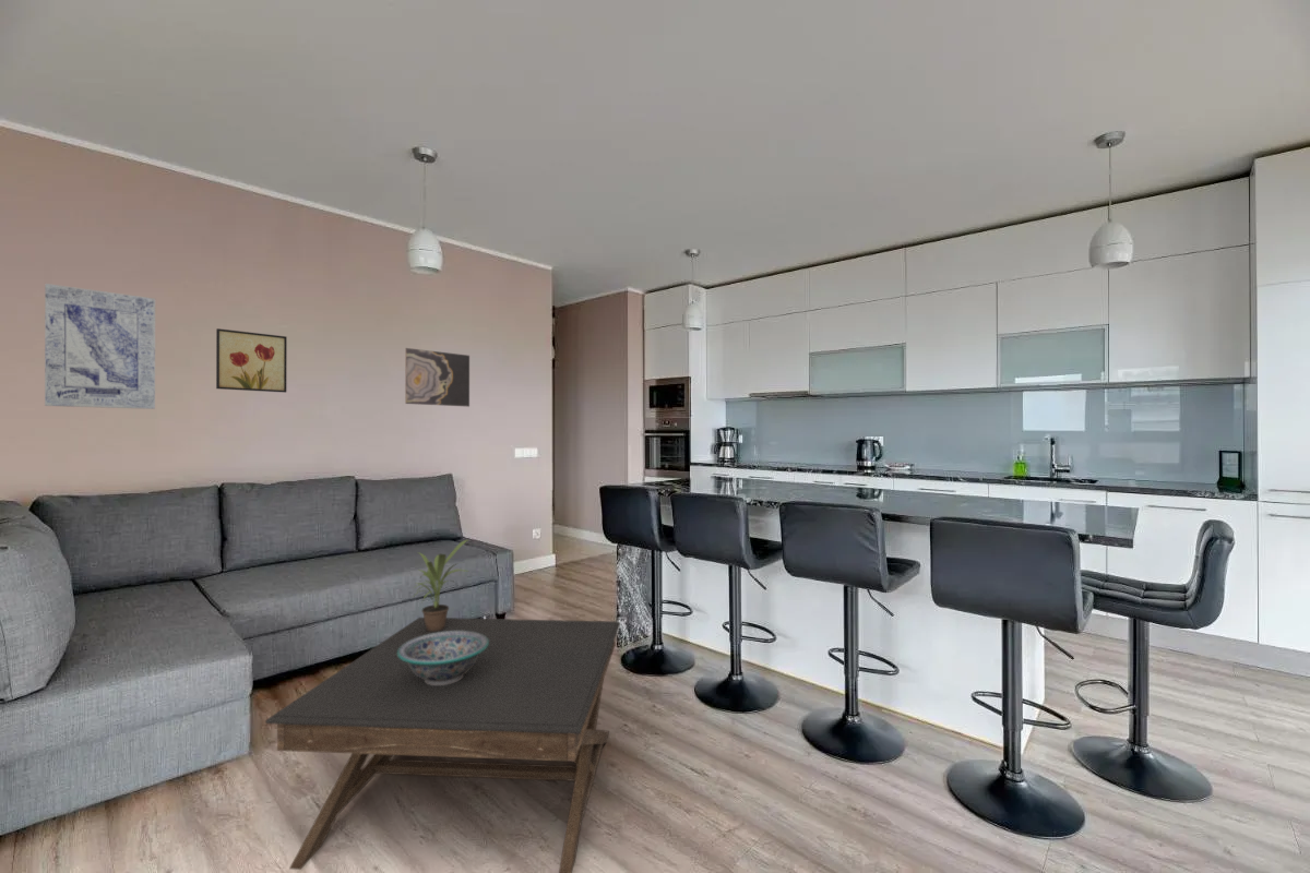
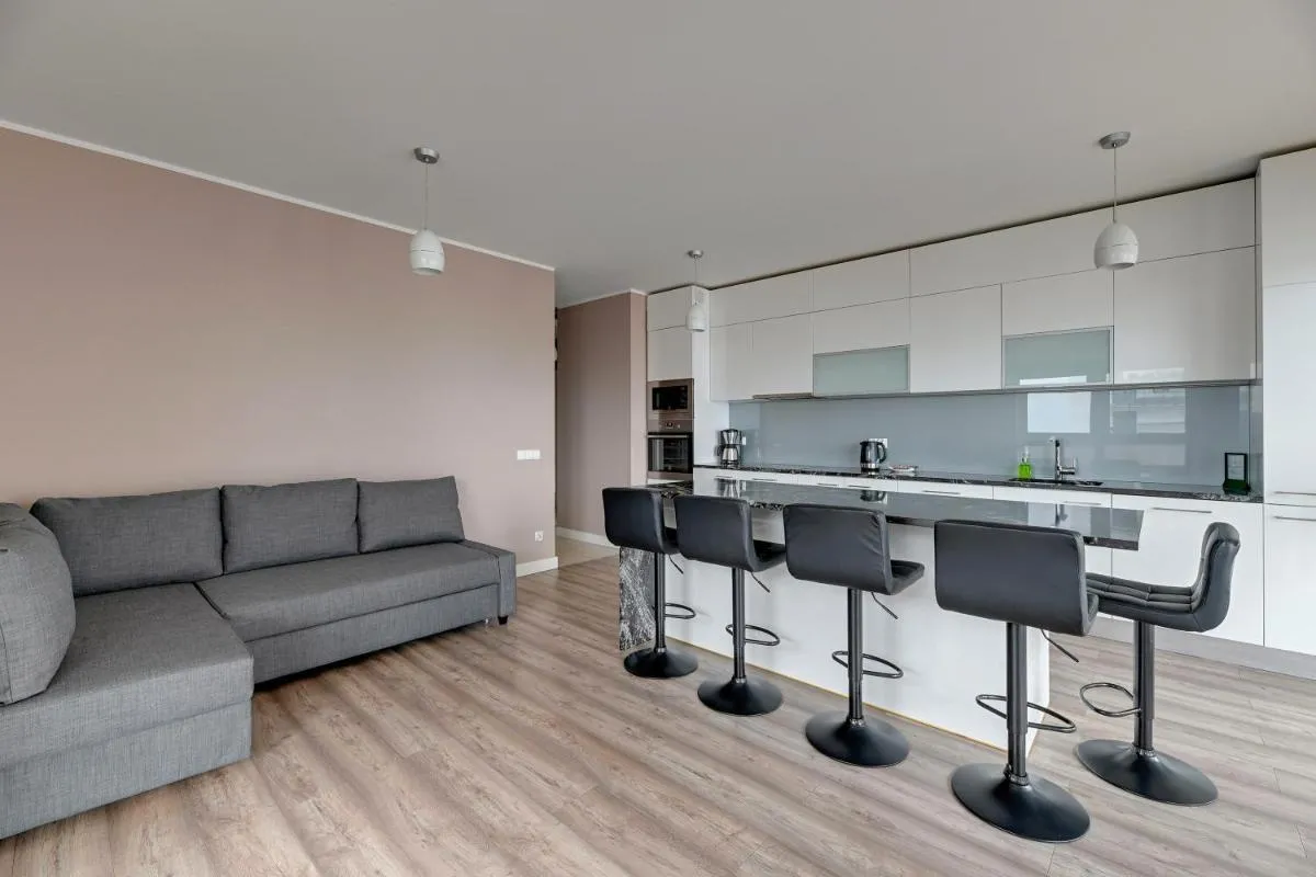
- wall art (103, 349)
- coffee table (479, 722)
- decorative bowl (443, 660)
- wall art (252, 361)
- potted plant (438, 586)
- wall art (439, 378)
